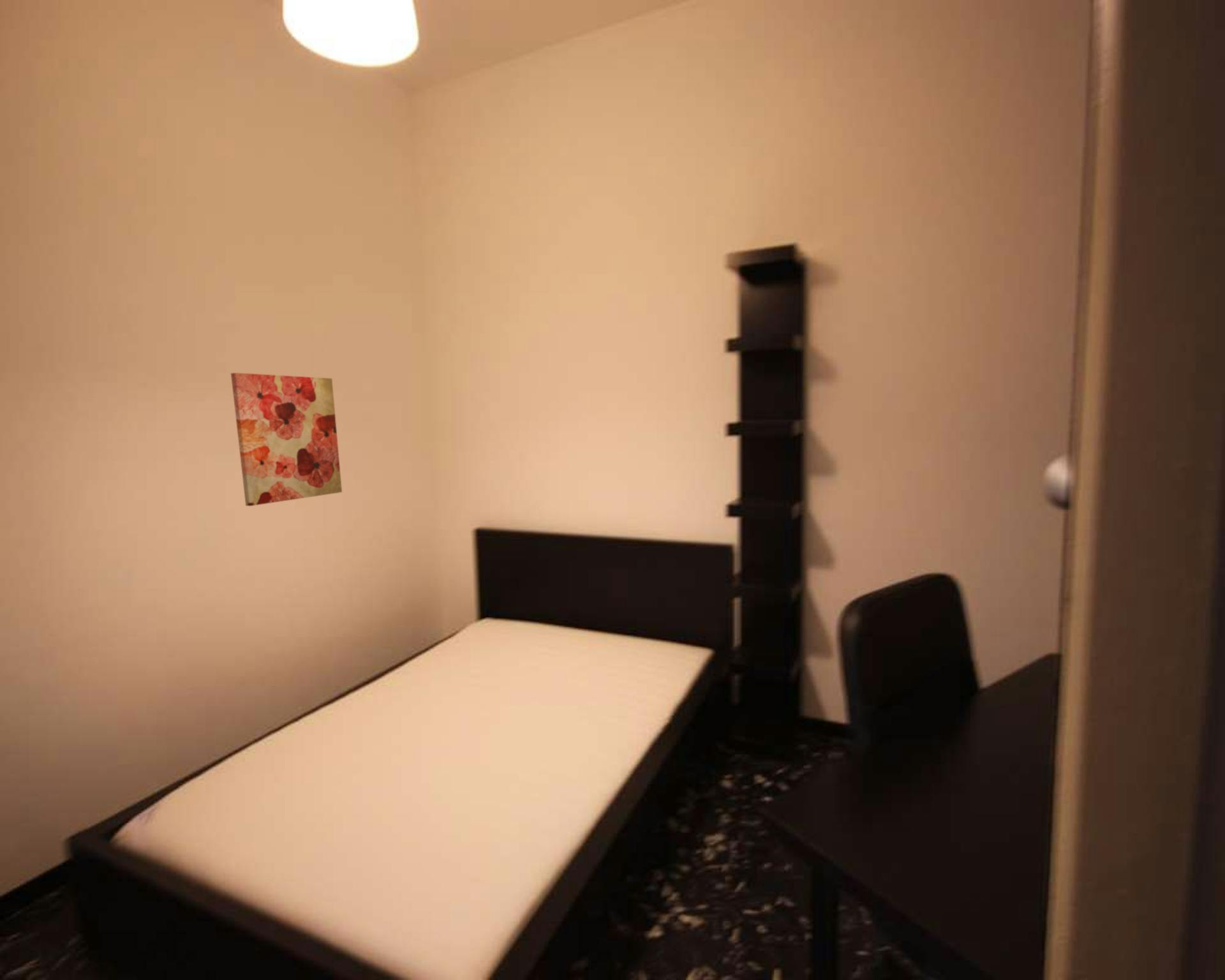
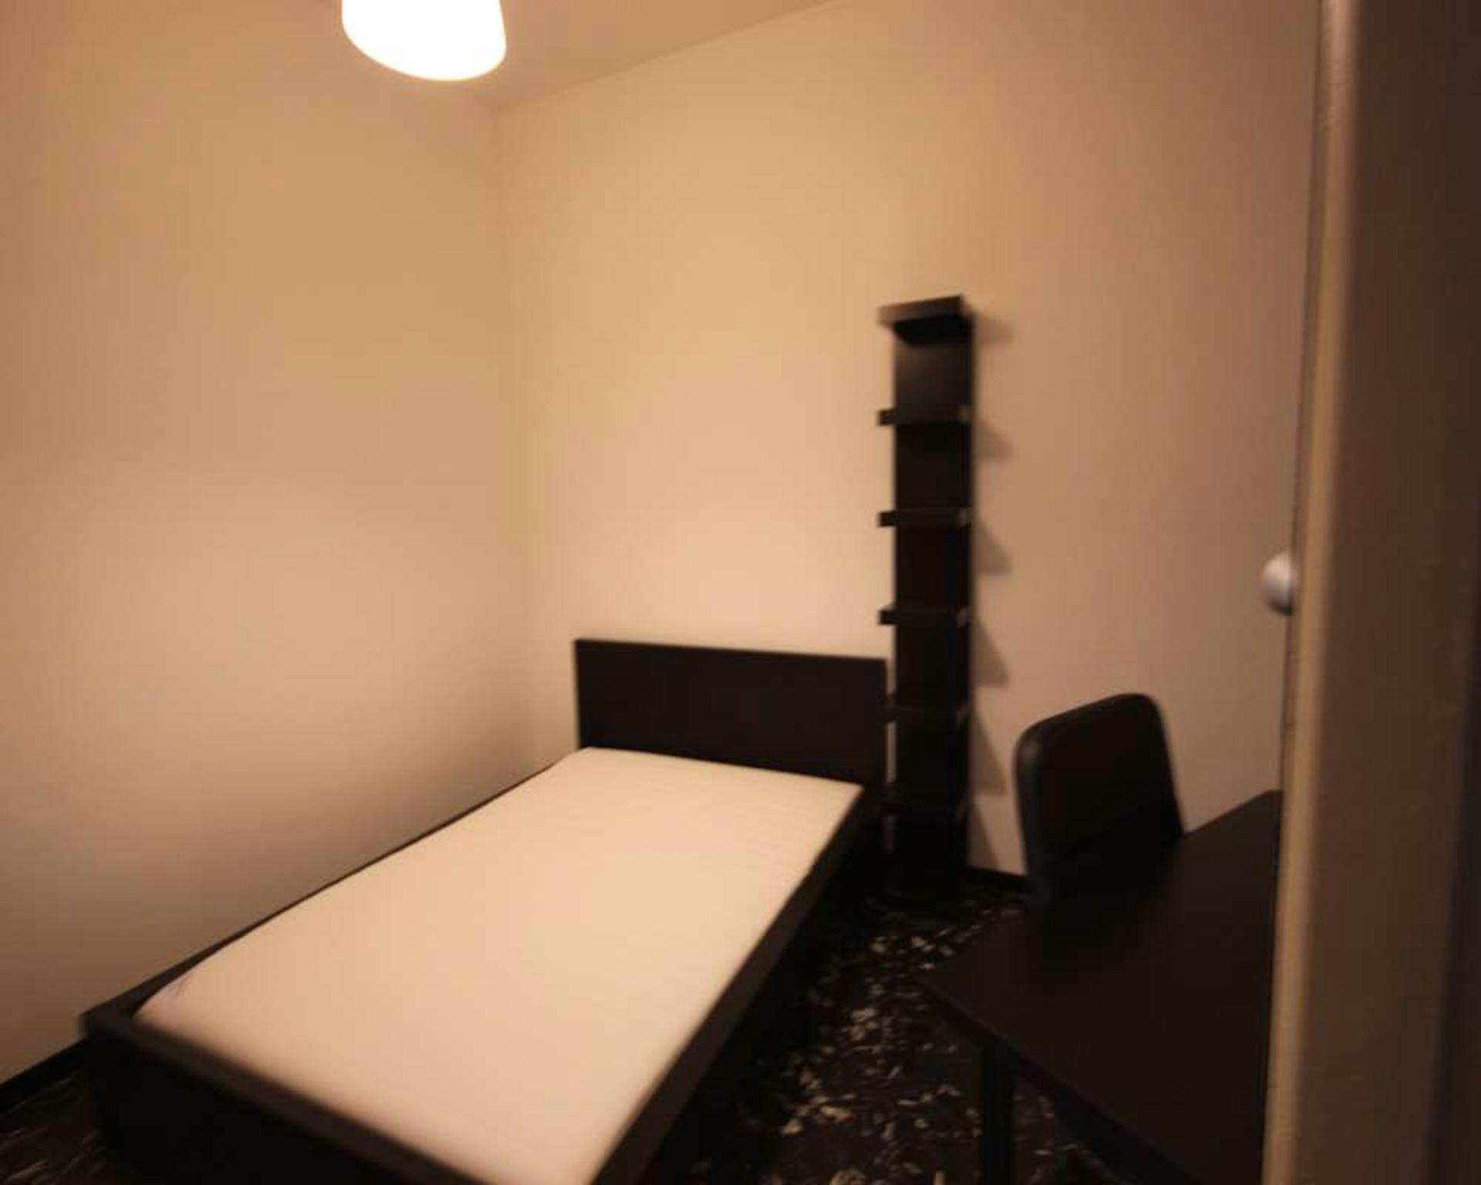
- wall art (291, 438)
